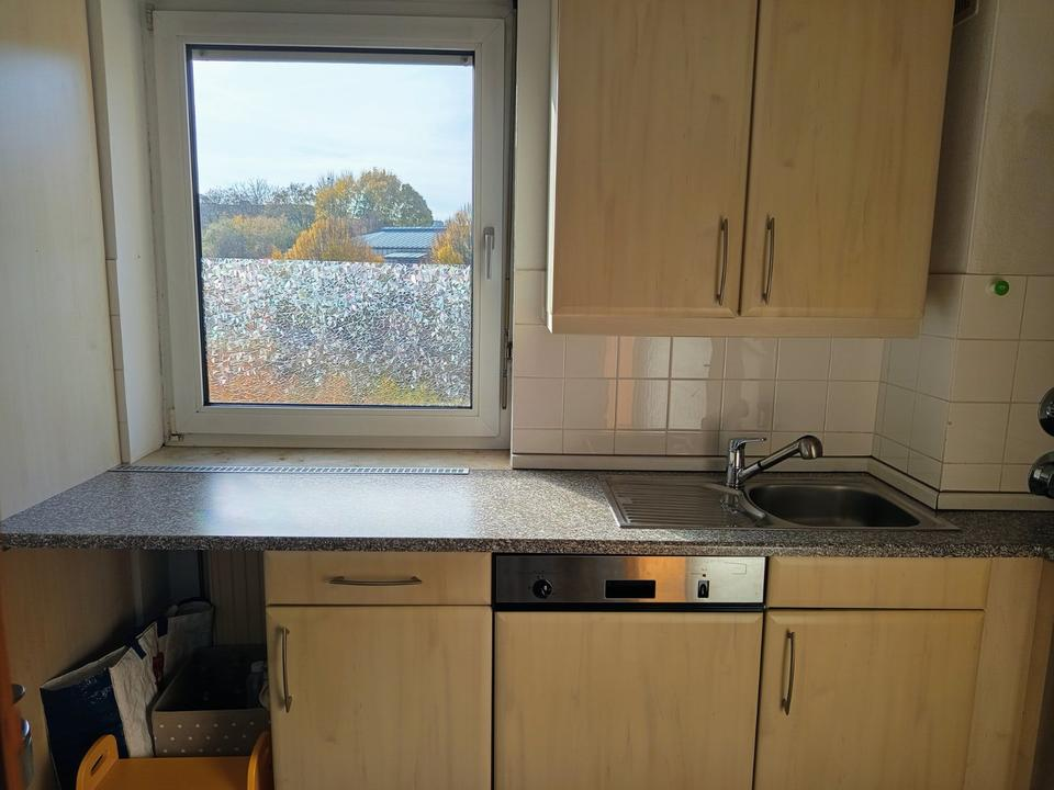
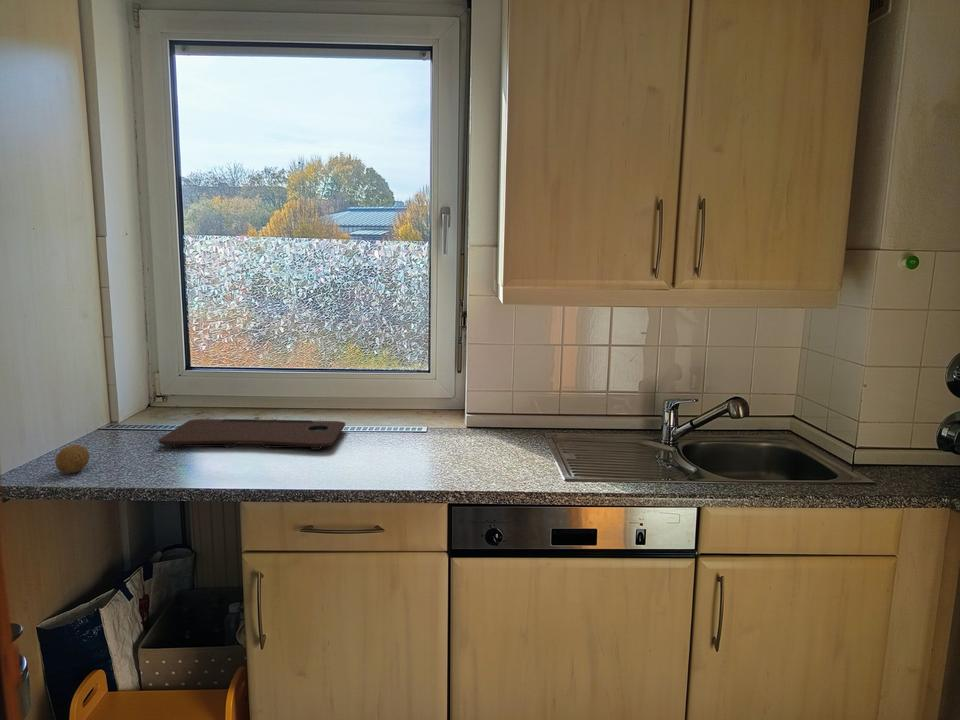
+ cutting board (257, 434)
+ fruit (72, 459)
